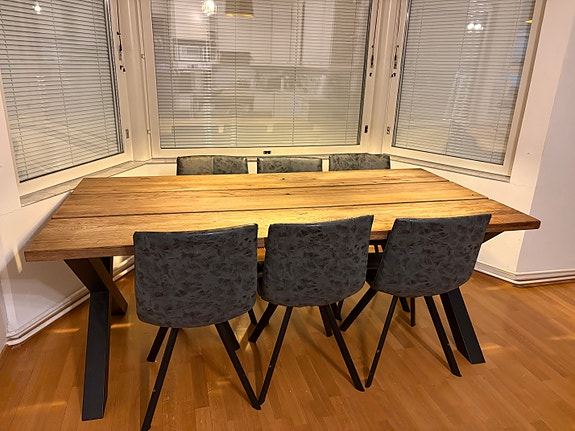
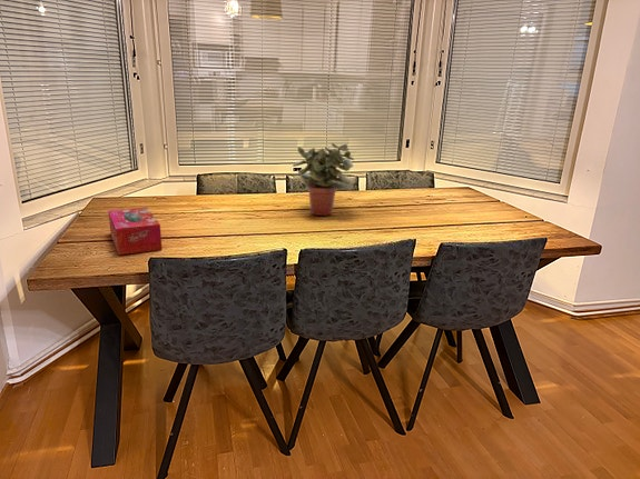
+ potted plant (322, 178)
+ tissue box (134, 229)
